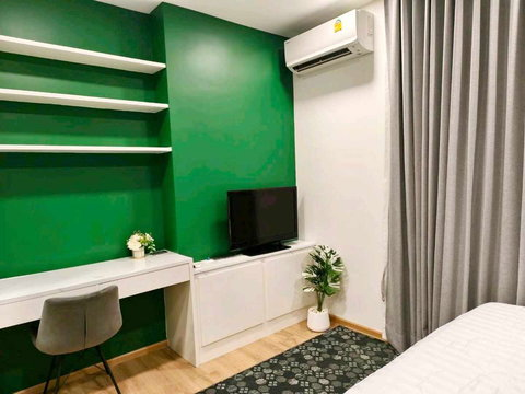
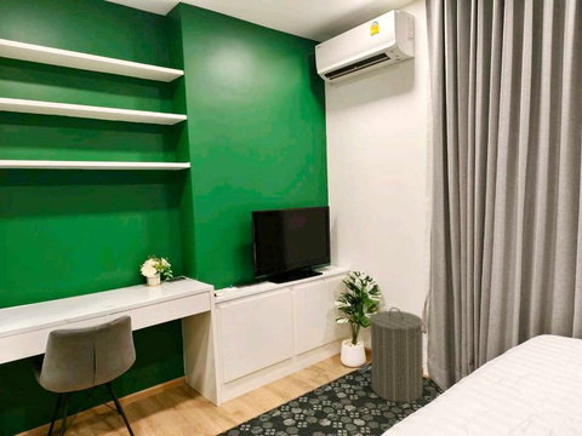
+ laundry hamper (395, 349)
